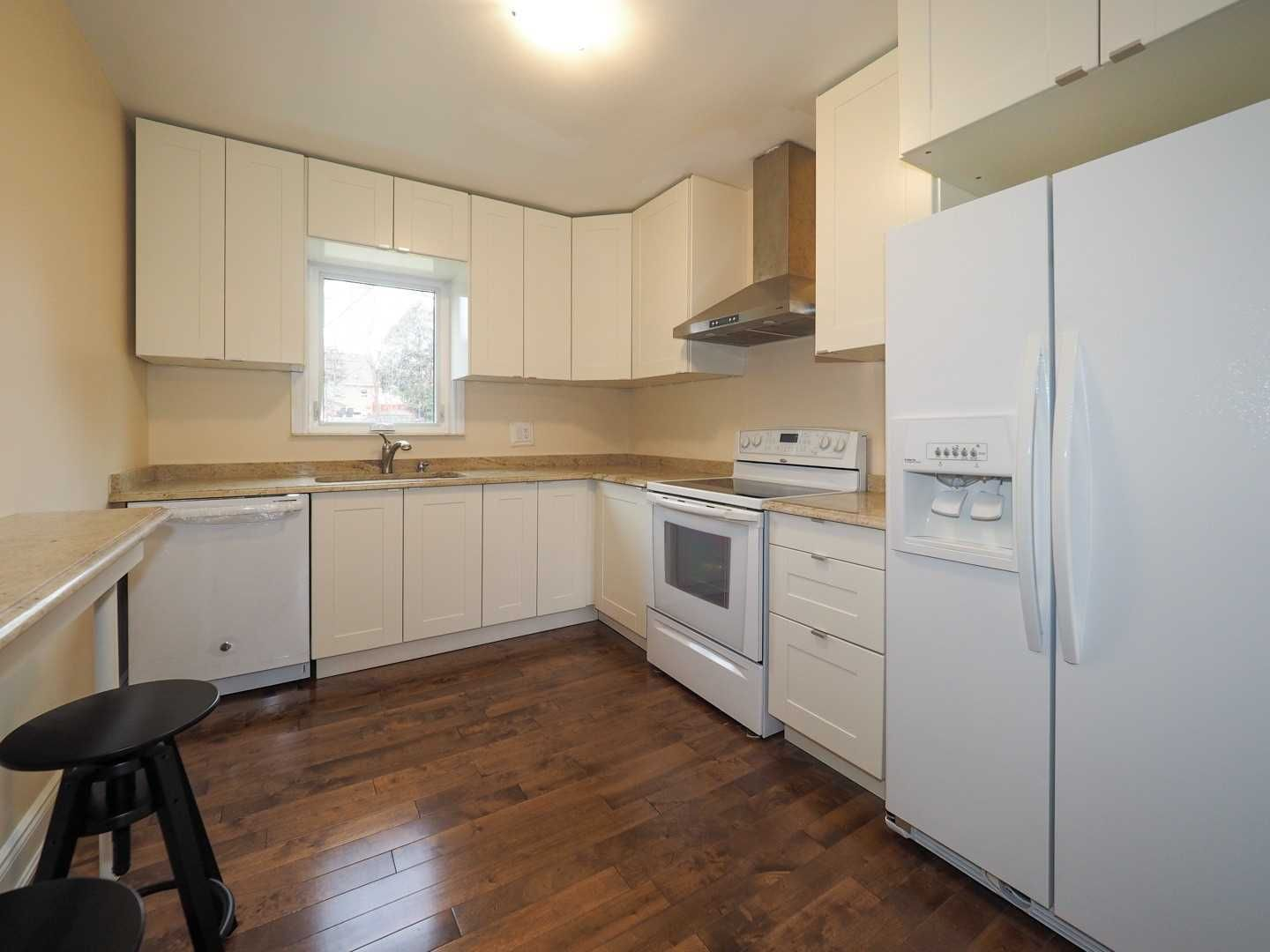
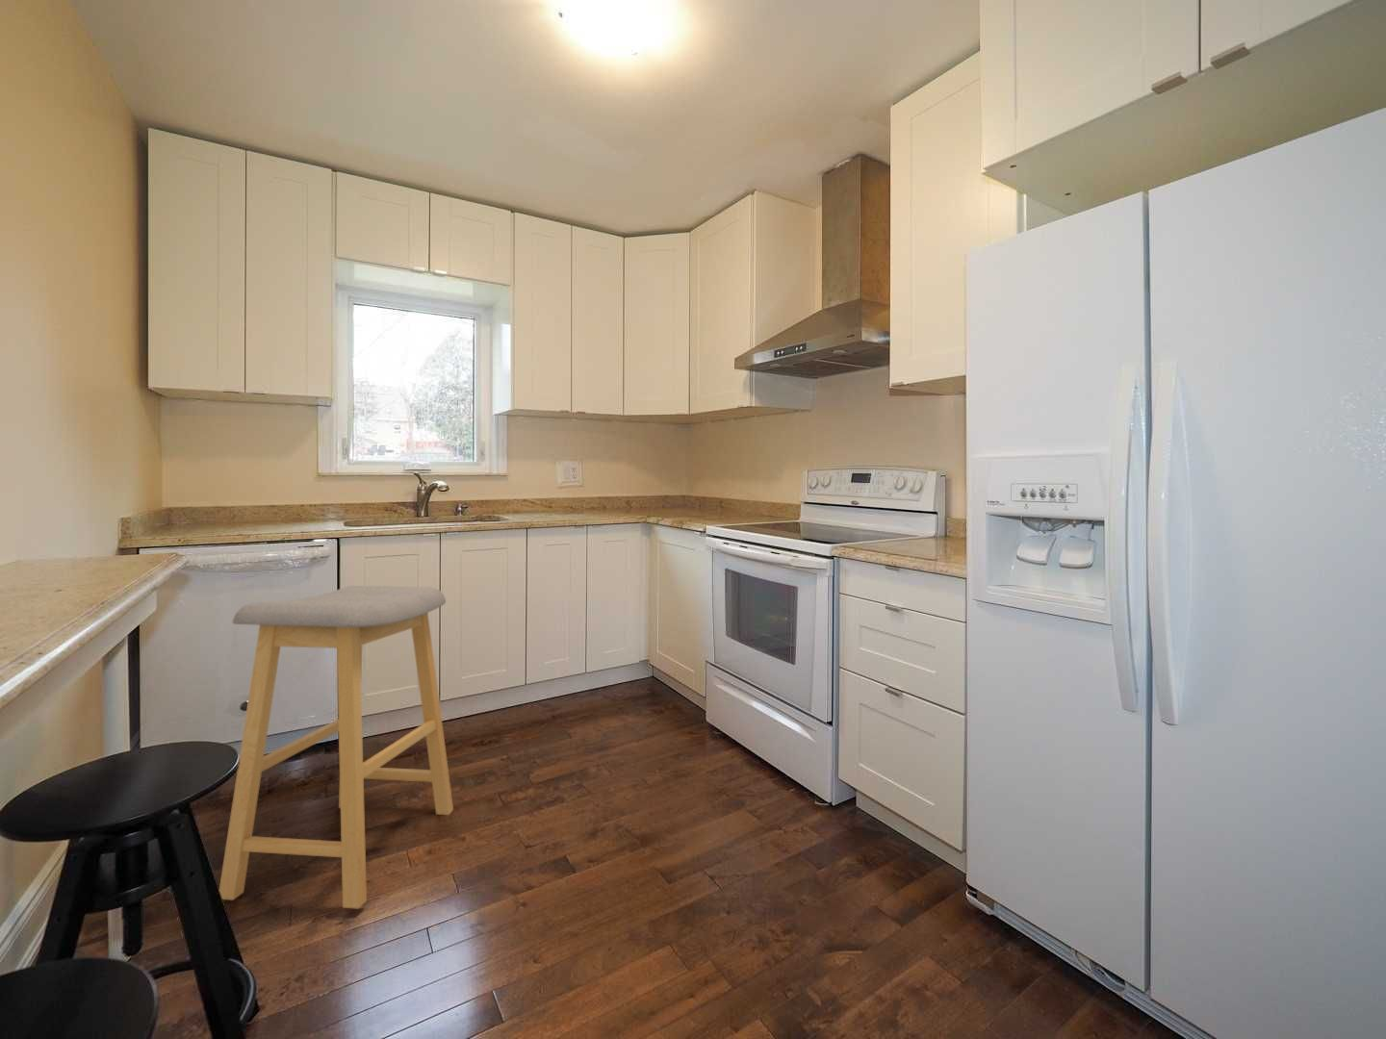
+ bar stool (350, 721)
